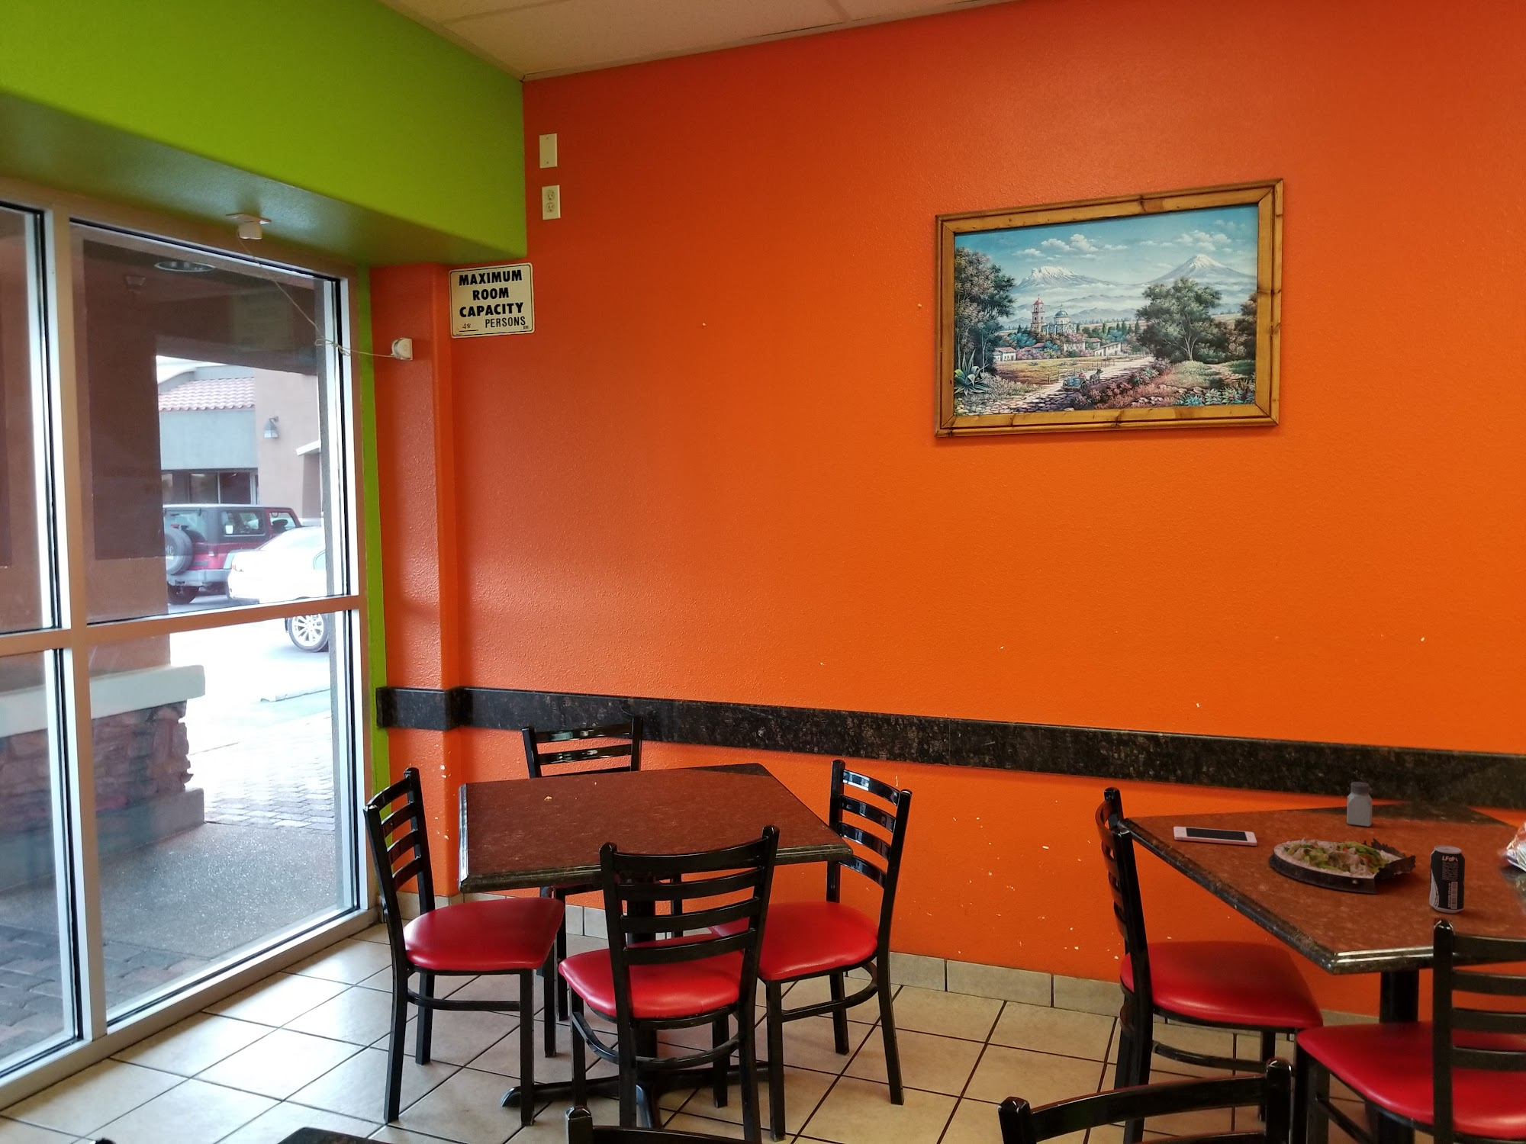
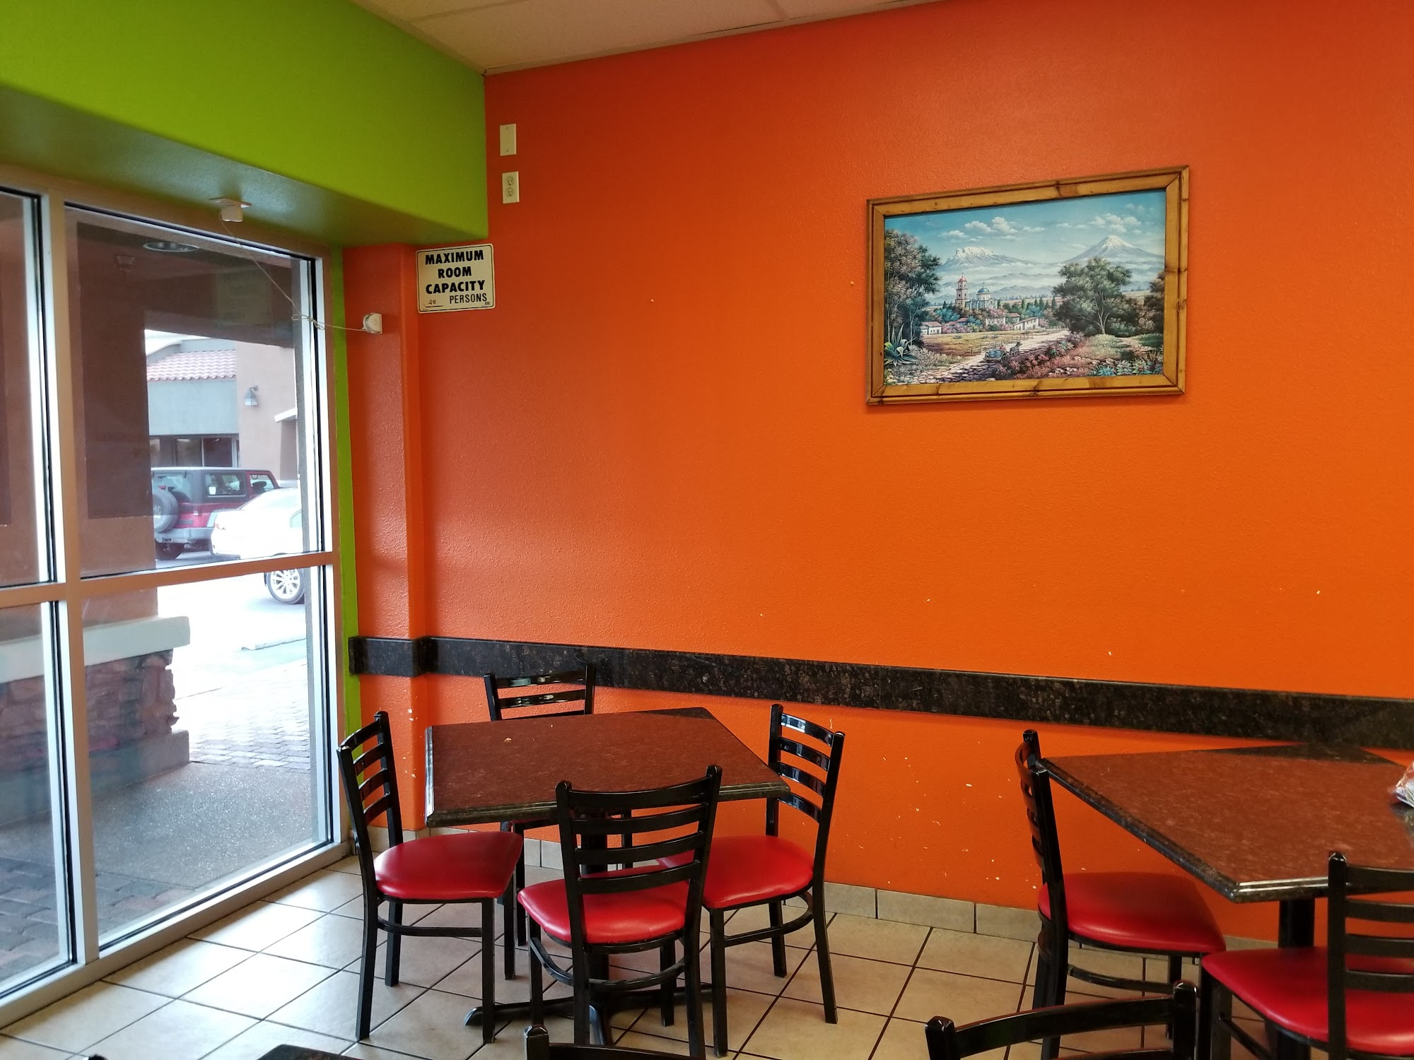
- beverage can (1447, 878)
- cell phone (1214, 836)
- saltshaker (1360, 803)
- salad plate (1337, 856)
